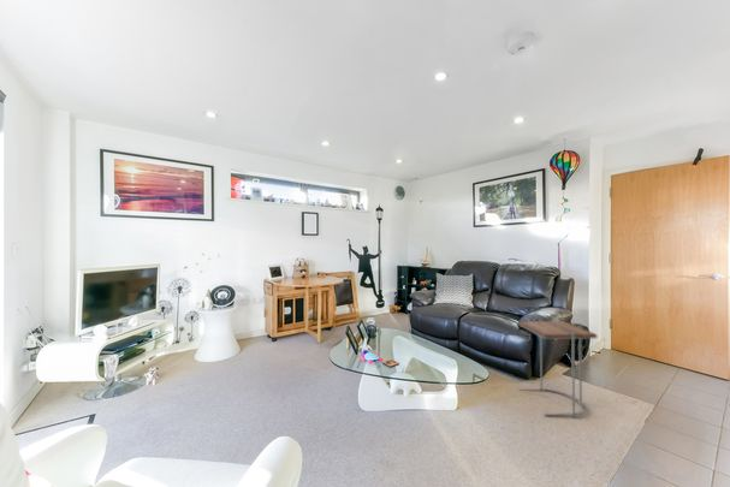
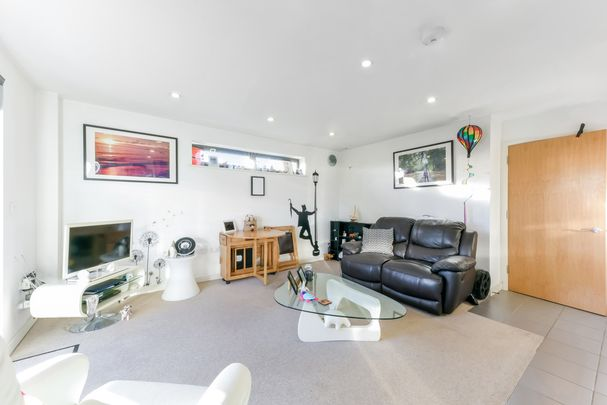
- side table (541, 363)
